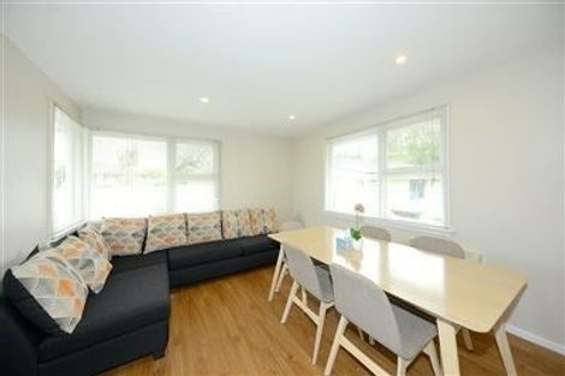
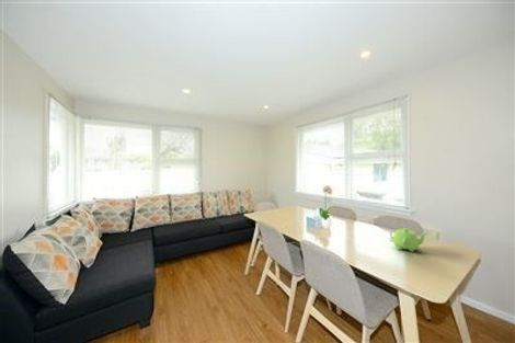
+ teapot (408, 239)
